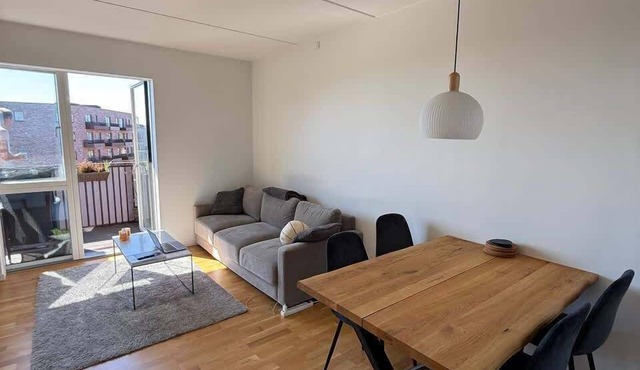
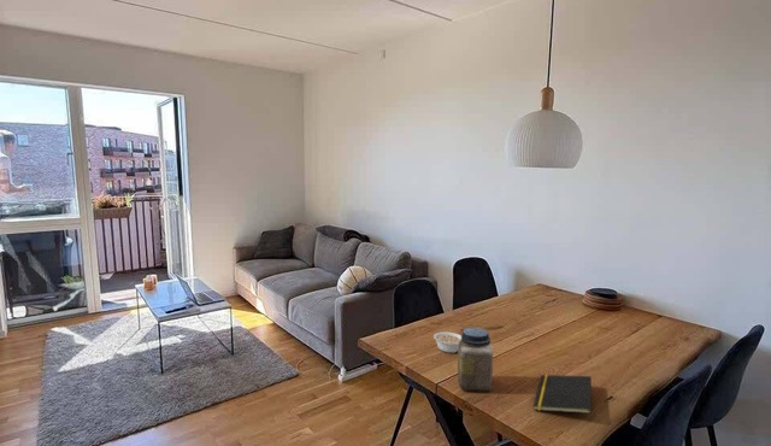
+ notepad (563, 392)
+ legume (449, 342)
+ jar (475, 357)
